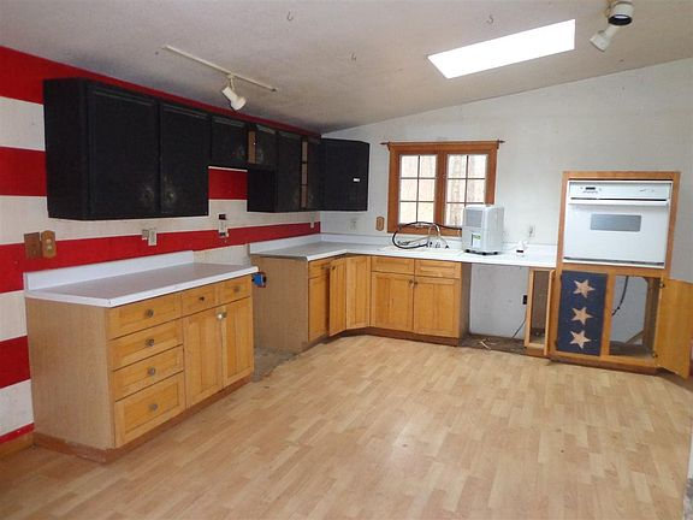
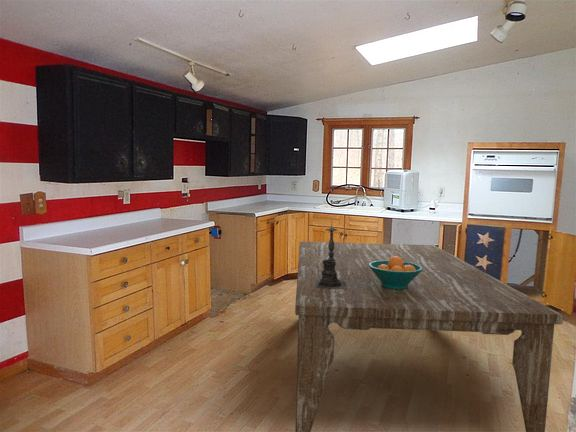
+ dining table (384, 318)
+ fruit bowl (395, 271)
+ candle holder (331, 251)
